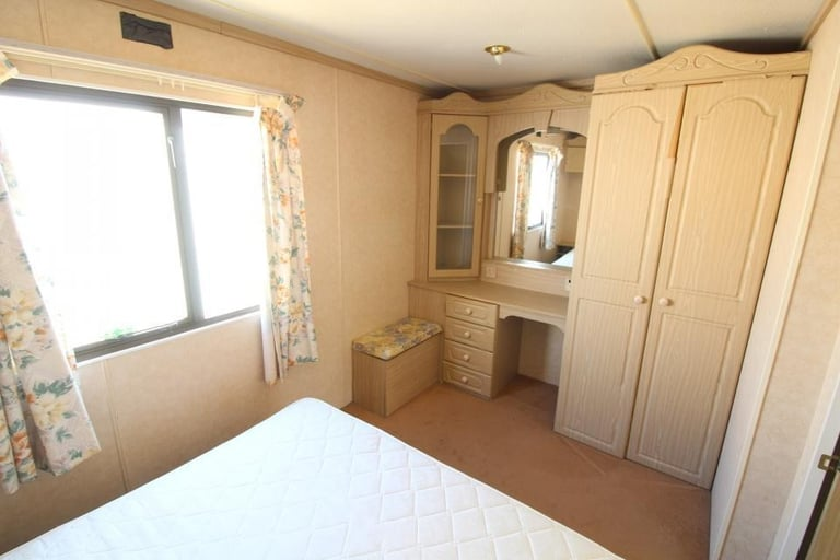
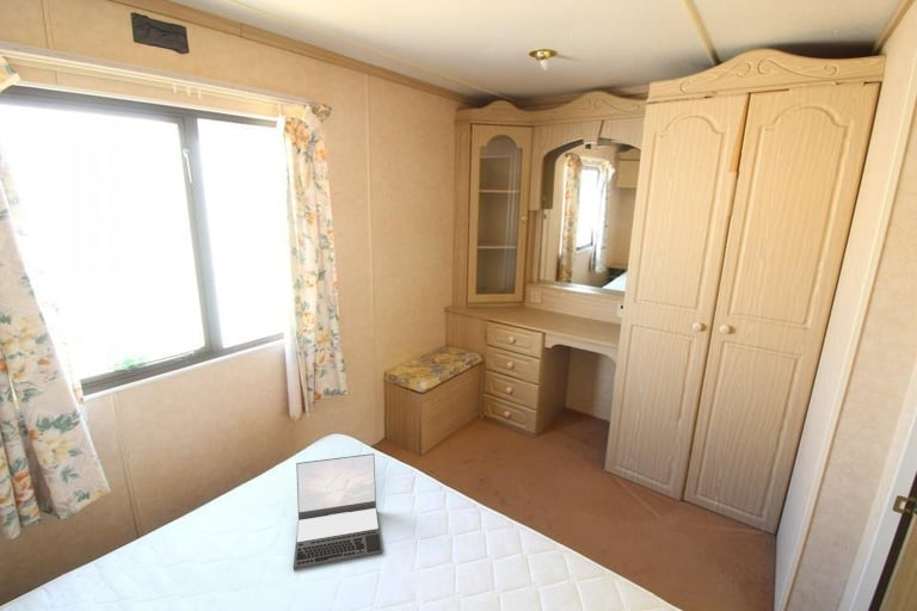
+ laptop (337, 506)
